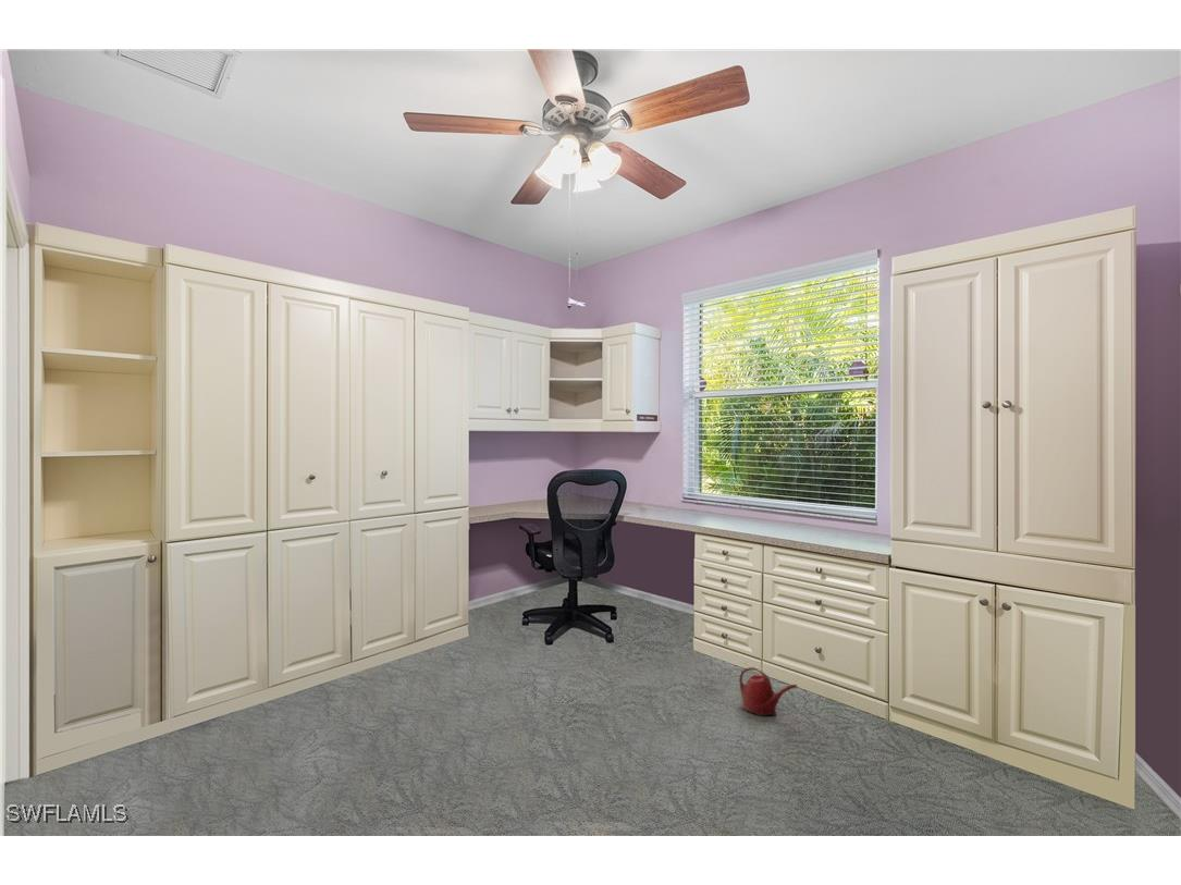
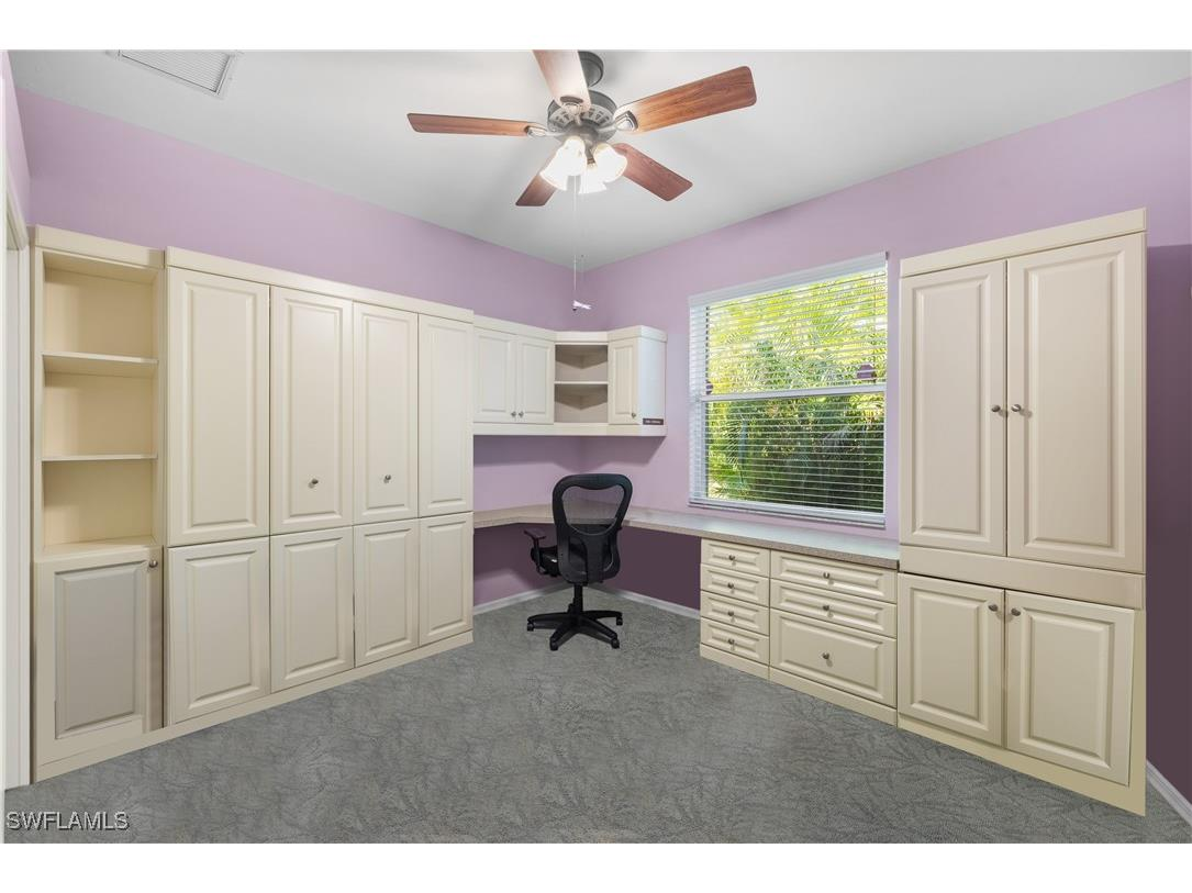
- watering can (767, 691)
